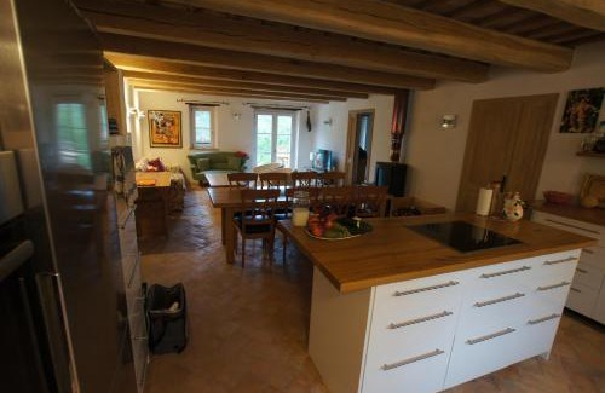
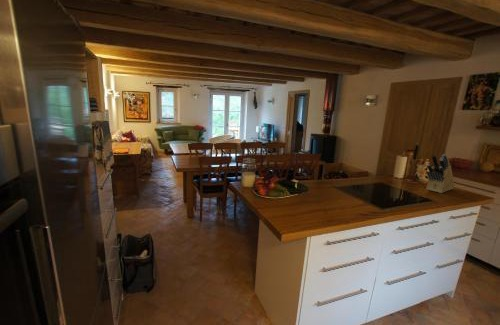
+ knife block (441, 171)
